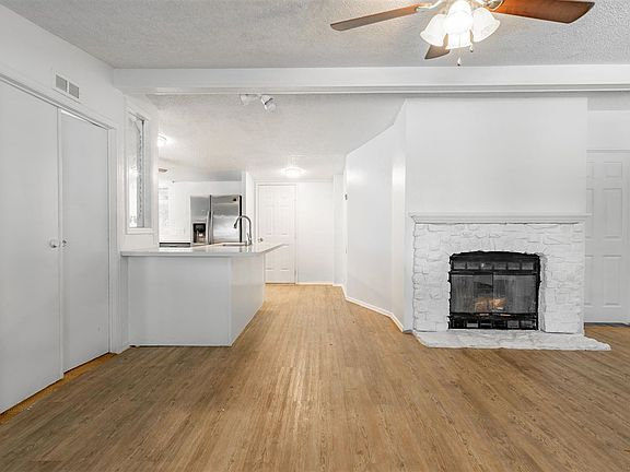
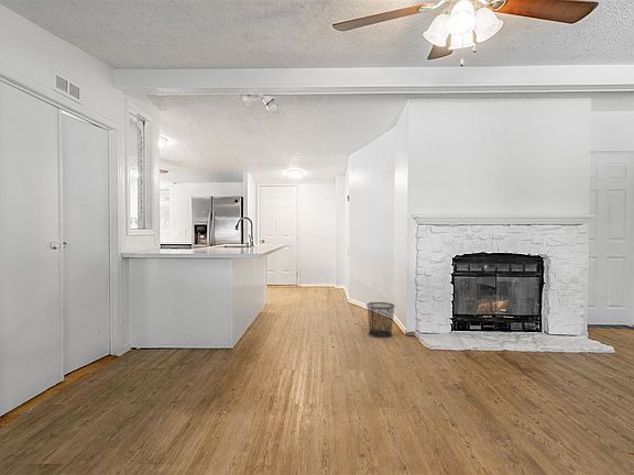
+ waste bin (380, 319)
